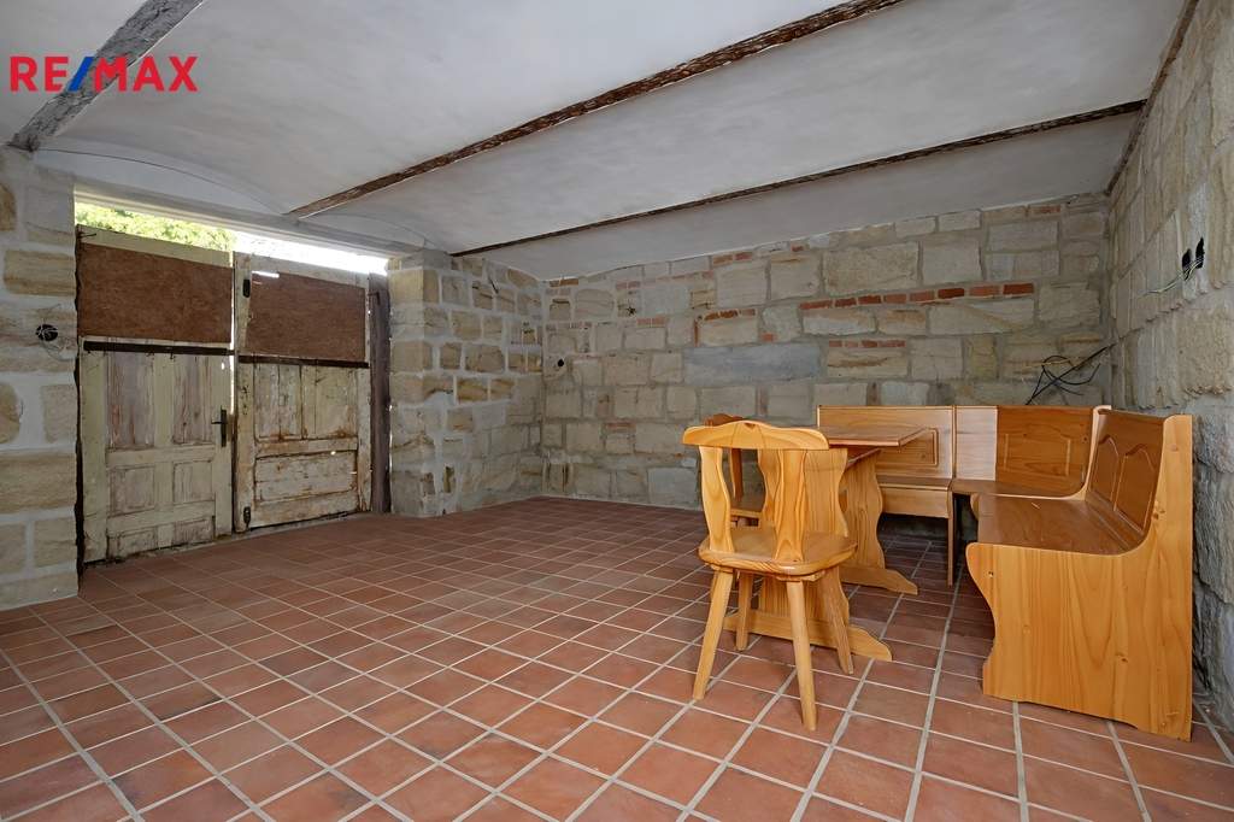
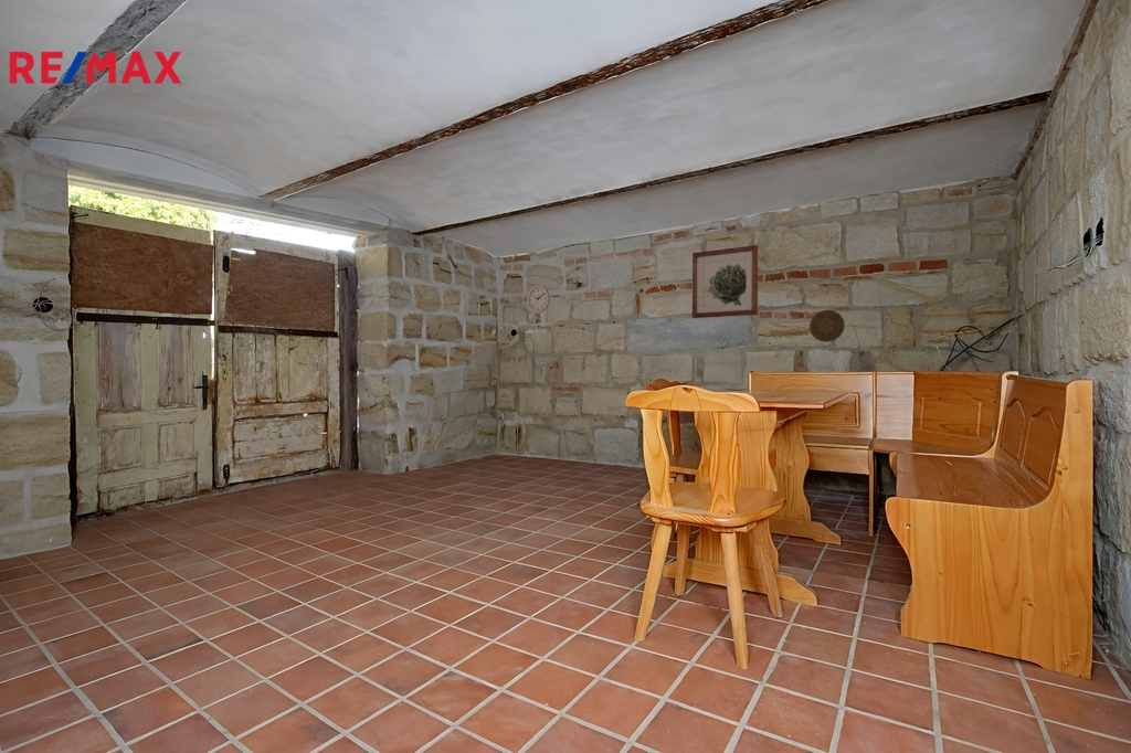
+ wall art (723, 283)
+ wall clock (537, 299)
+ decorative plate (826, 326)
